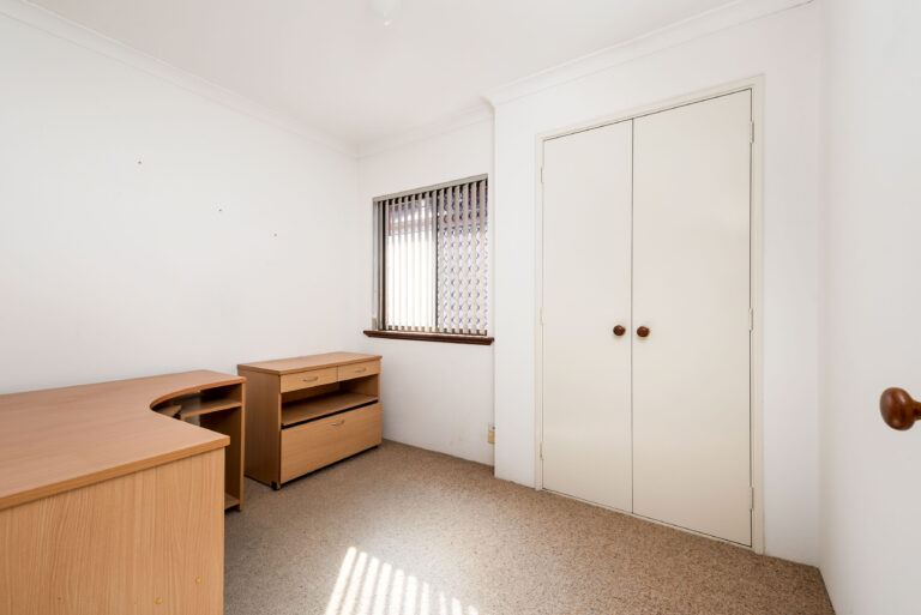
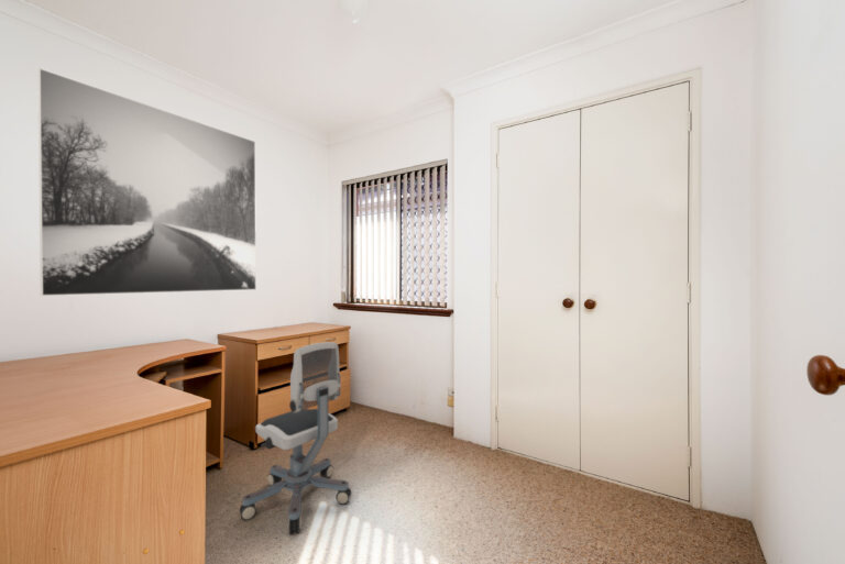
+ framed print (169, 202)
+ office chair (296, 419)
